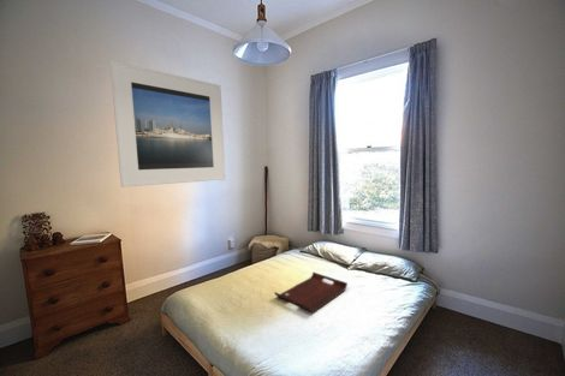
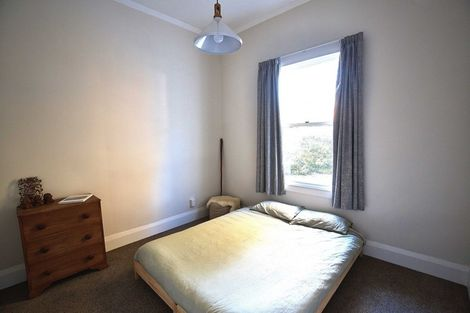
- serving tray (311, 290)
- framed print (177, 130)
